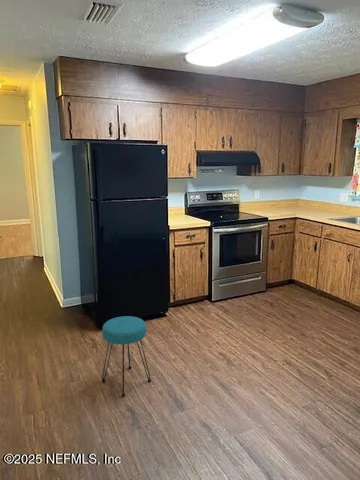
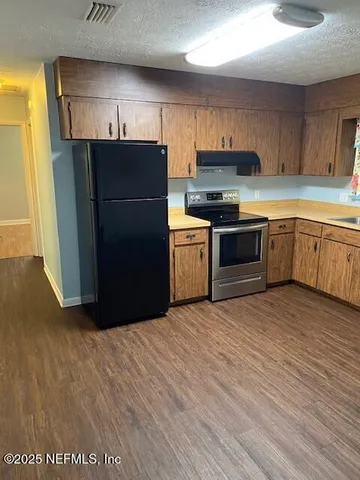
- stool (123, 352)
